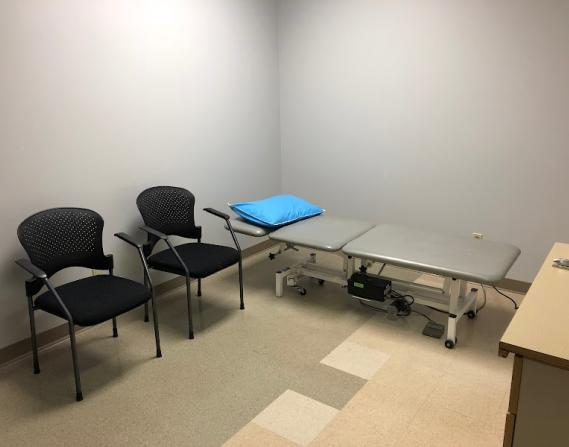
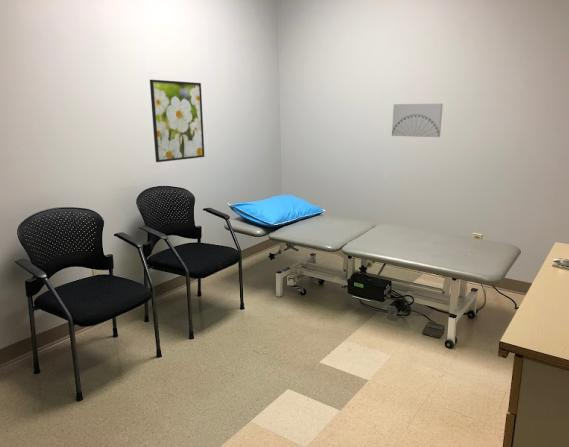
+ wall art (416, 120)
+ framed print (179, 121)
